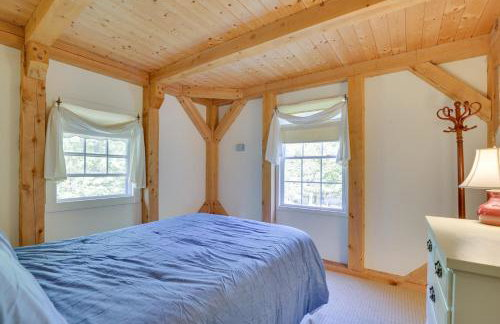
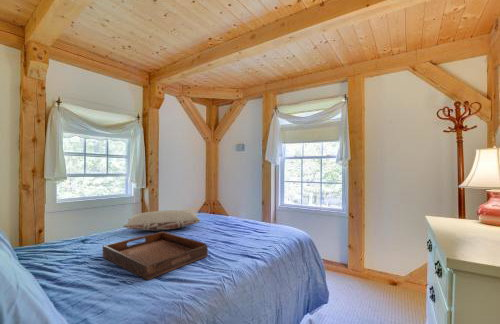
+ serving tray (156, 250)
+ pillow (164, 220)
